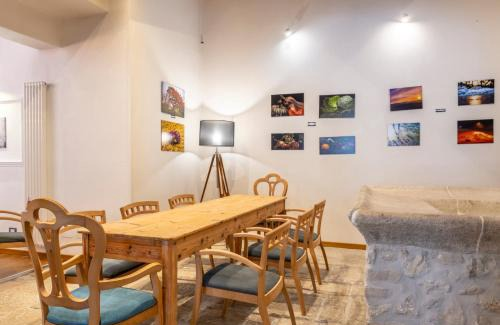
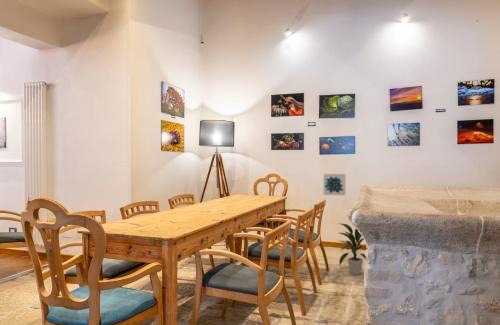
+ indoor plant (353, 246)
+ wall art (334, 184)
